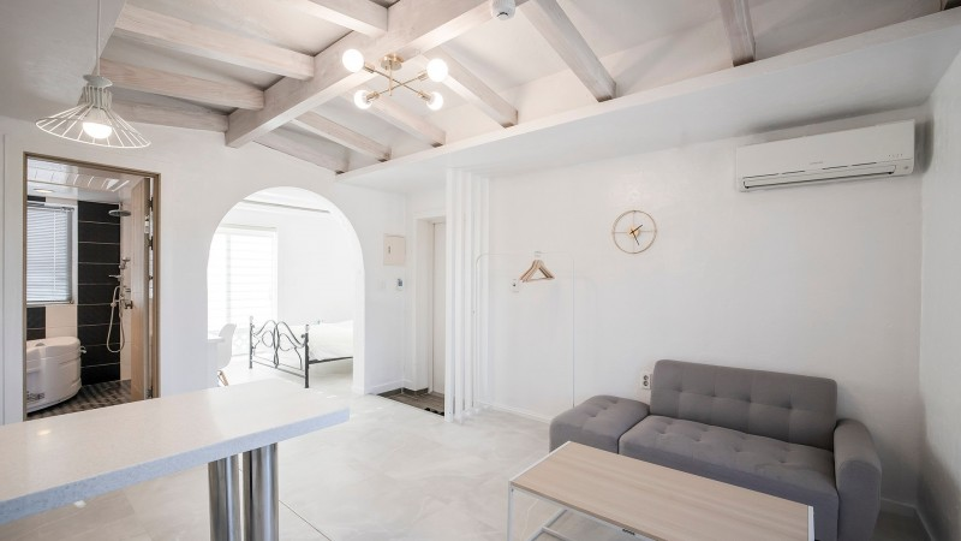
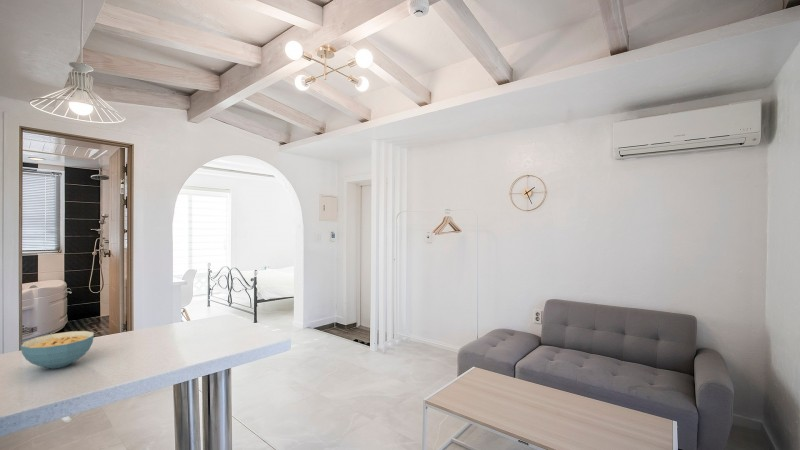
+ cereal bowl (59, 352)
